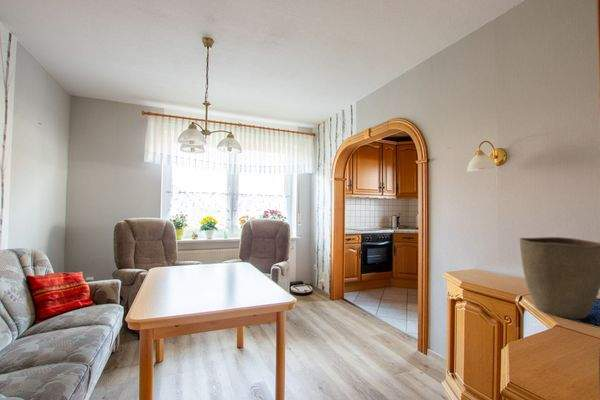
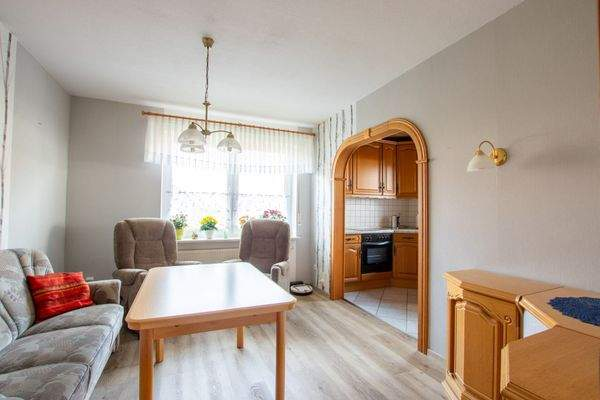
- vase (559, 275)
